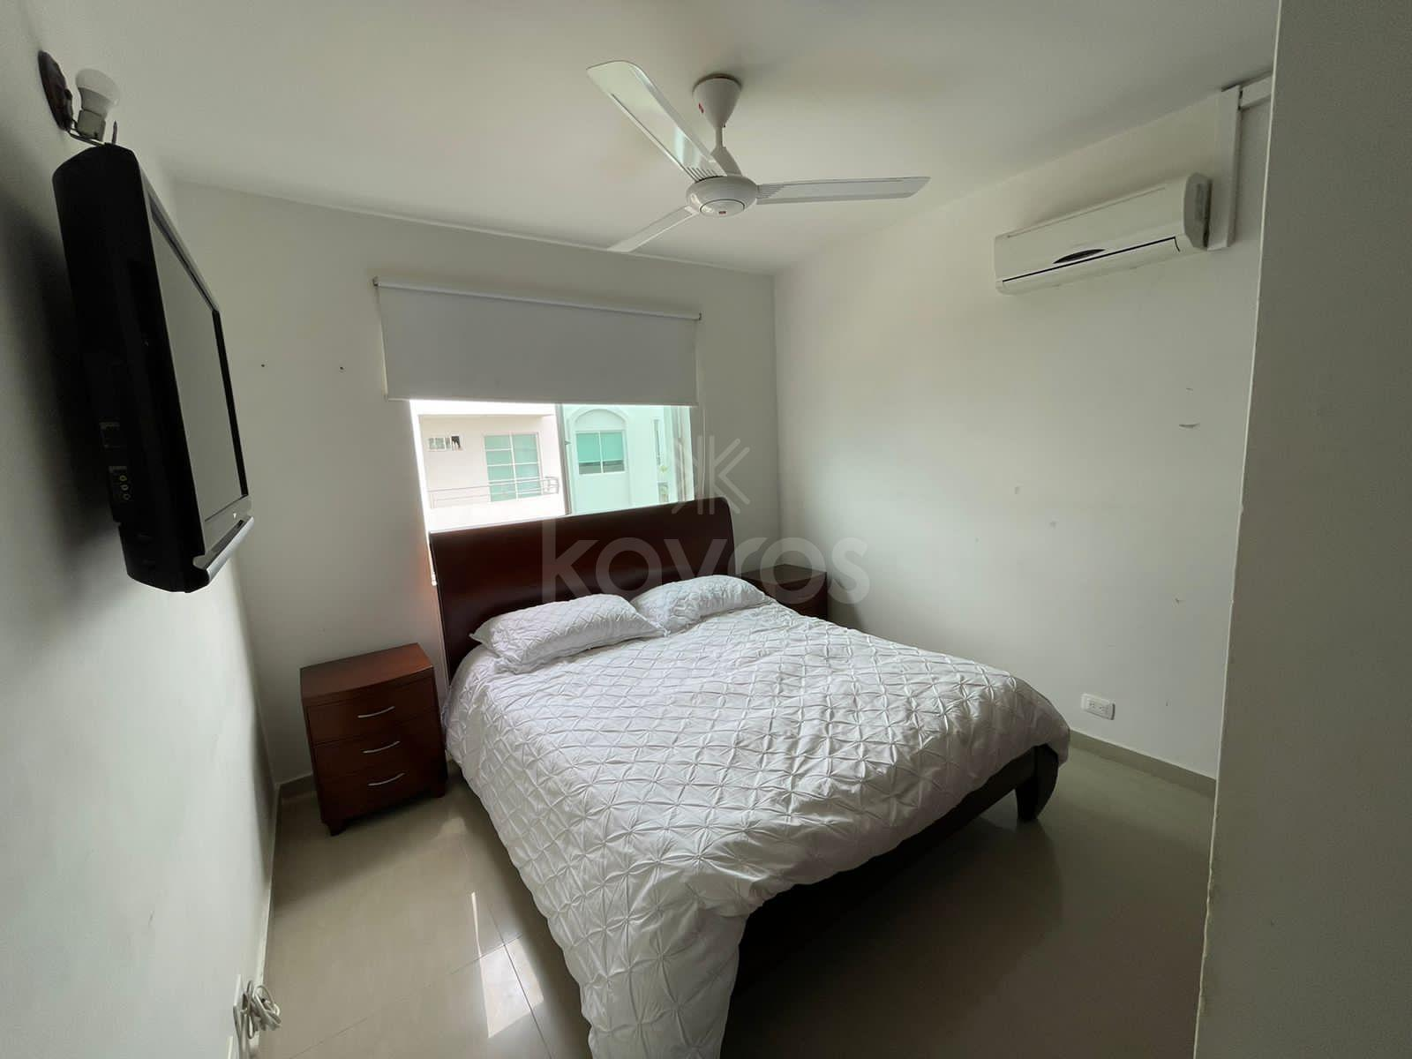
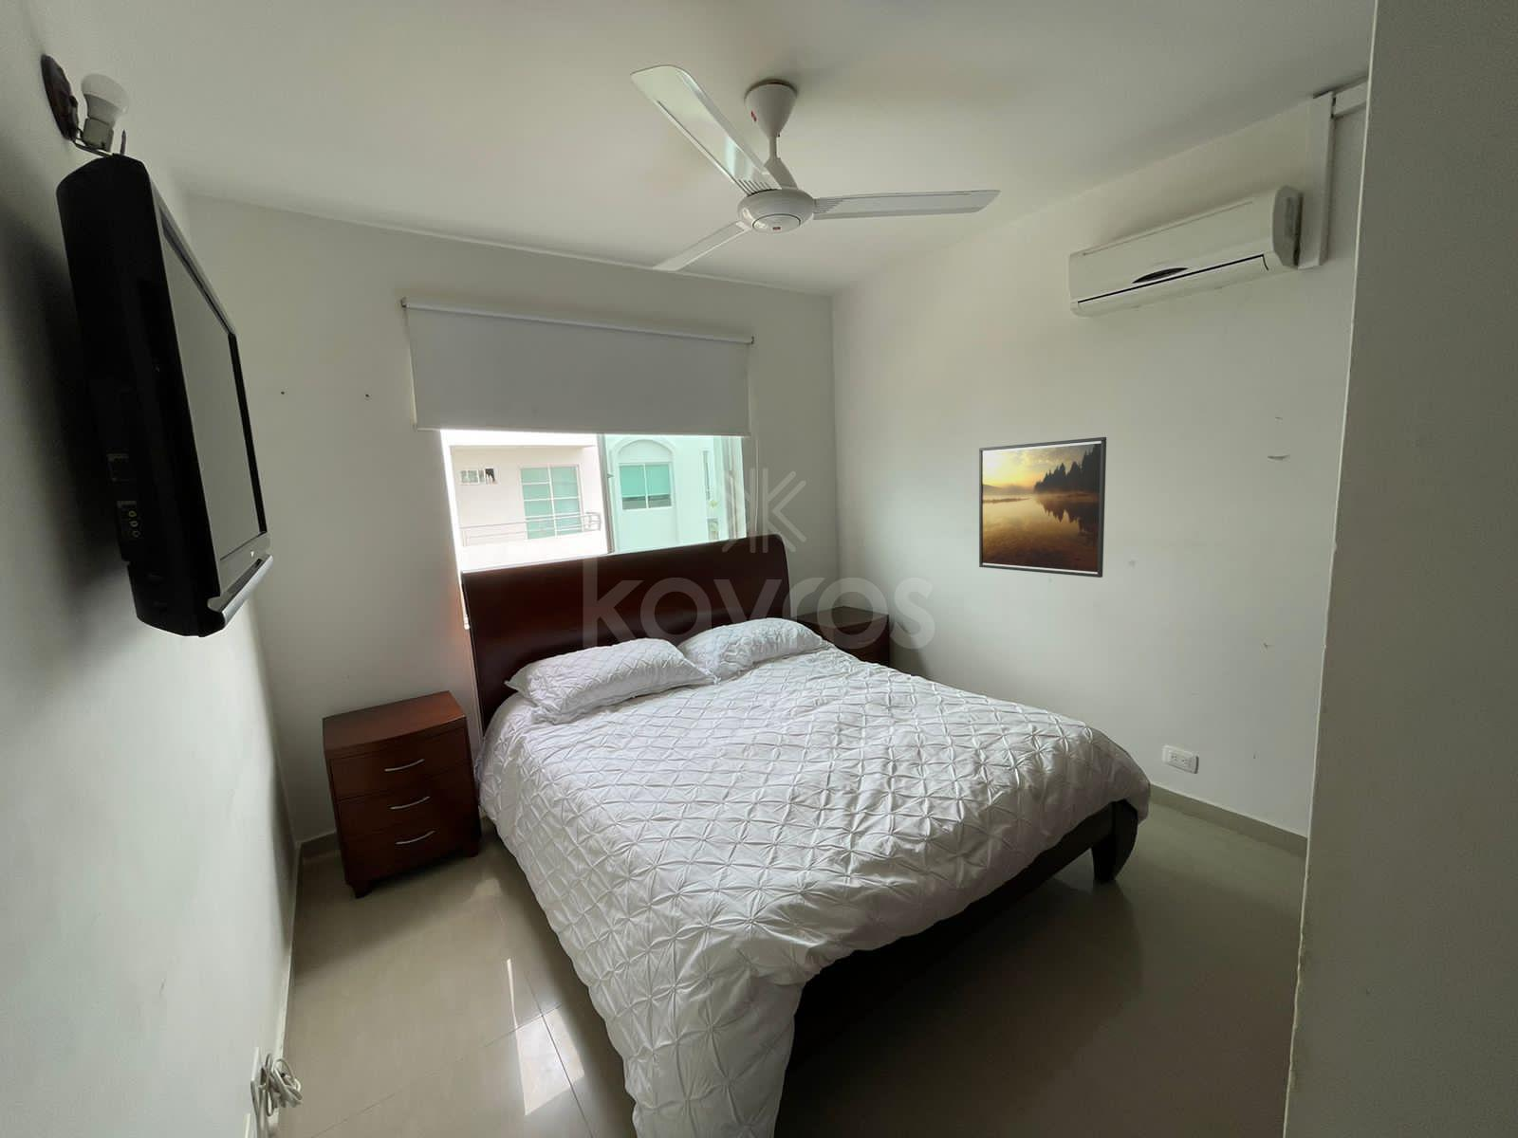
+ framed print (1036, 508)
